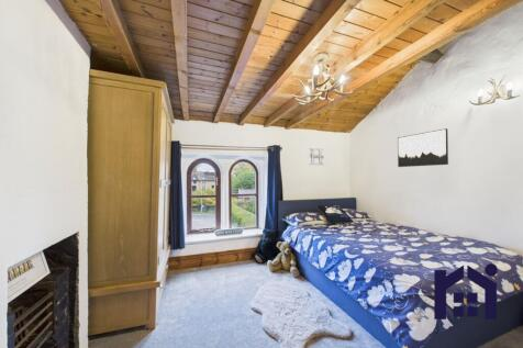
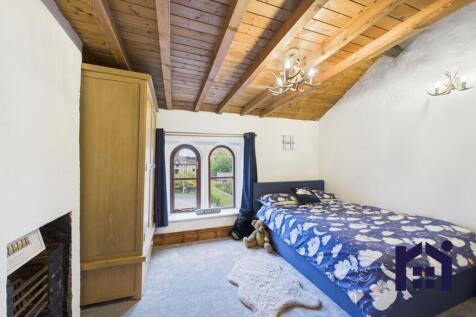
- wall art (420, 149)
